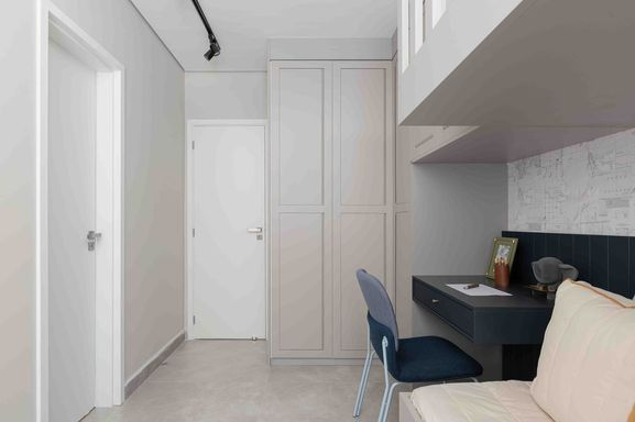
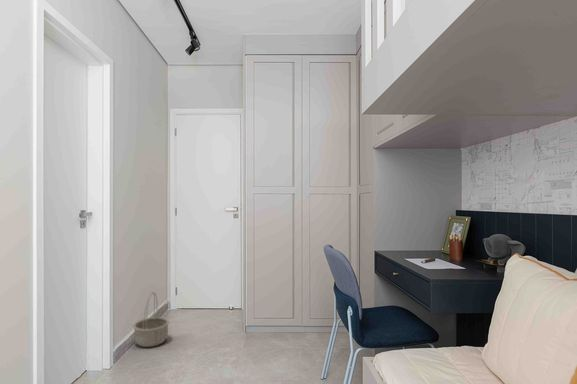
+ basket (151, 317)
